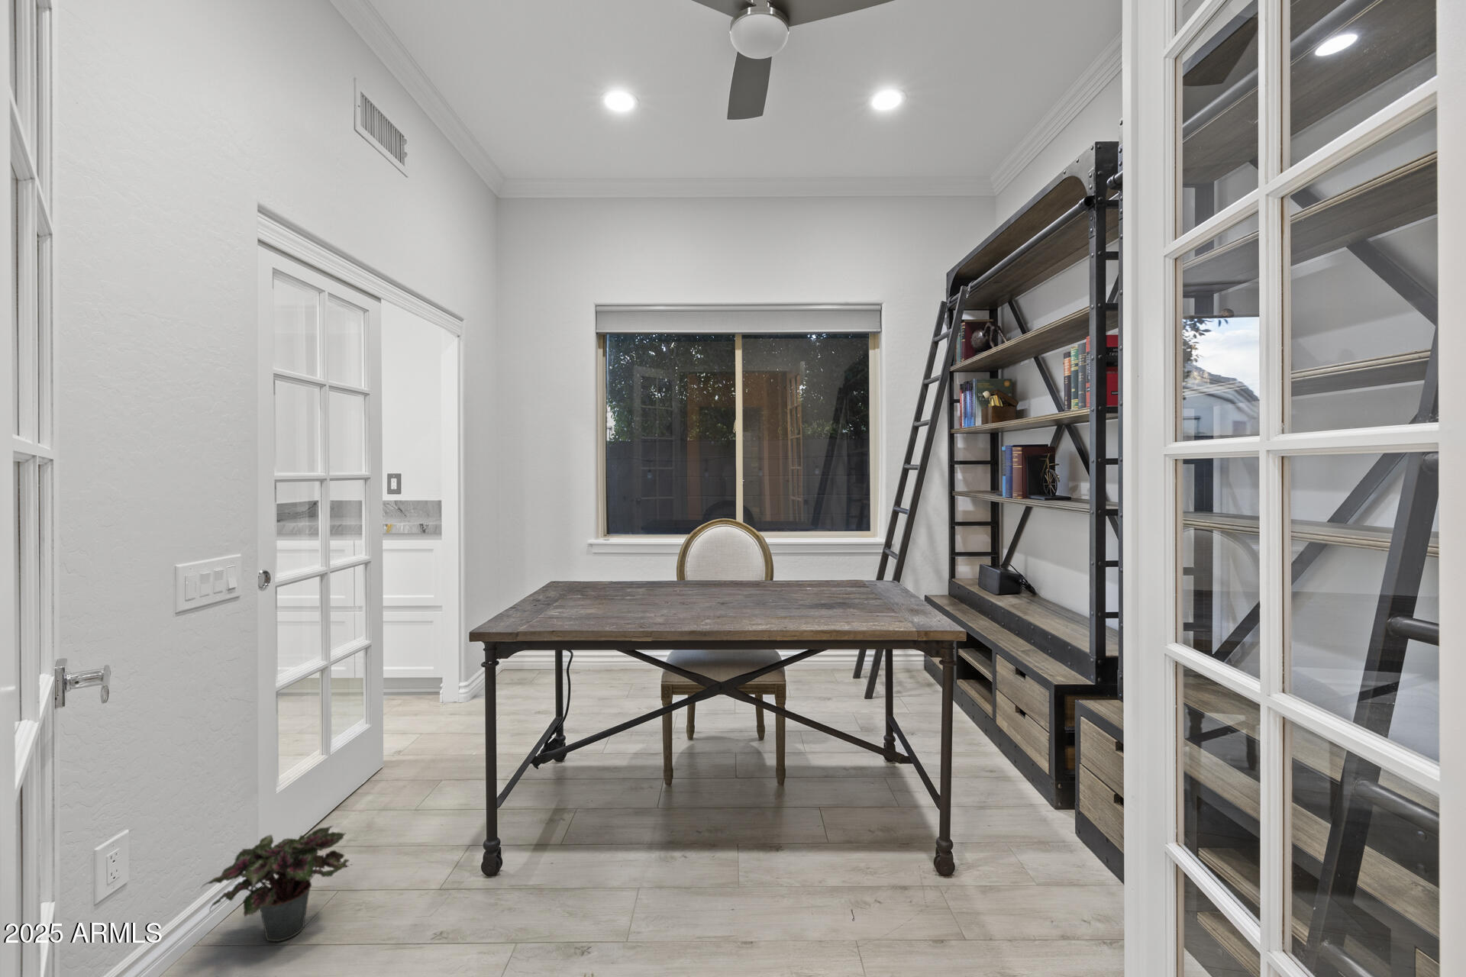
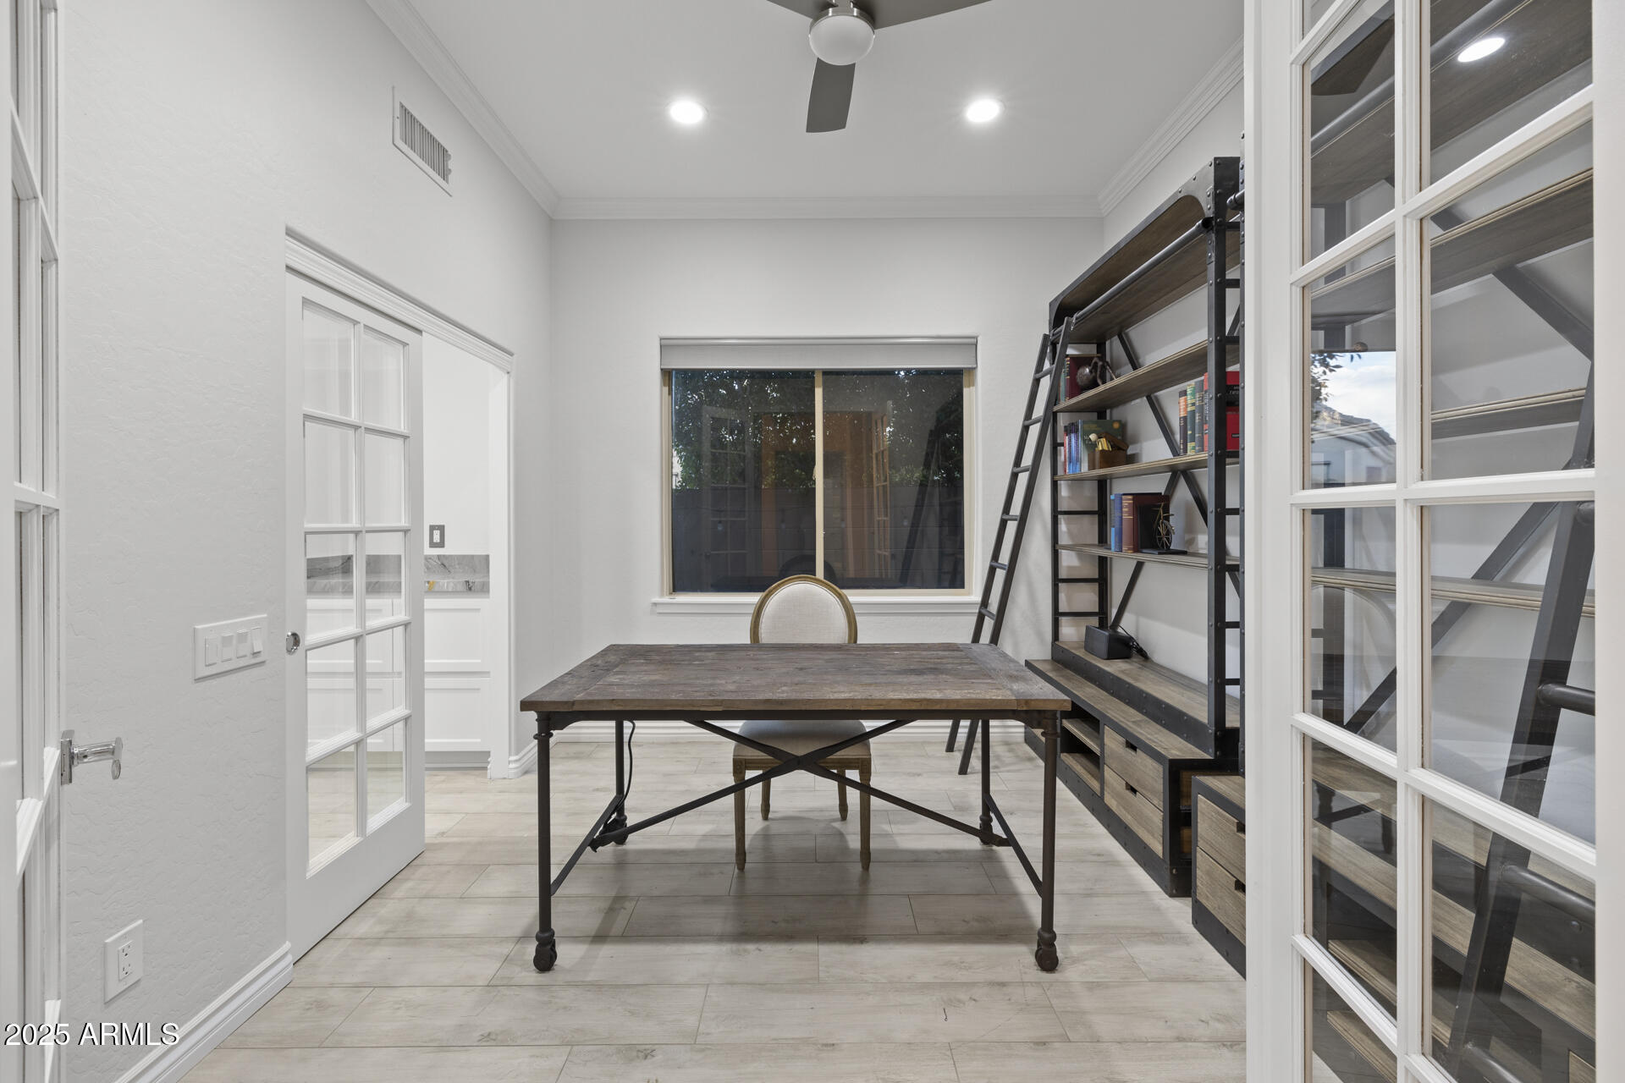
- potted plant (281, 886)
